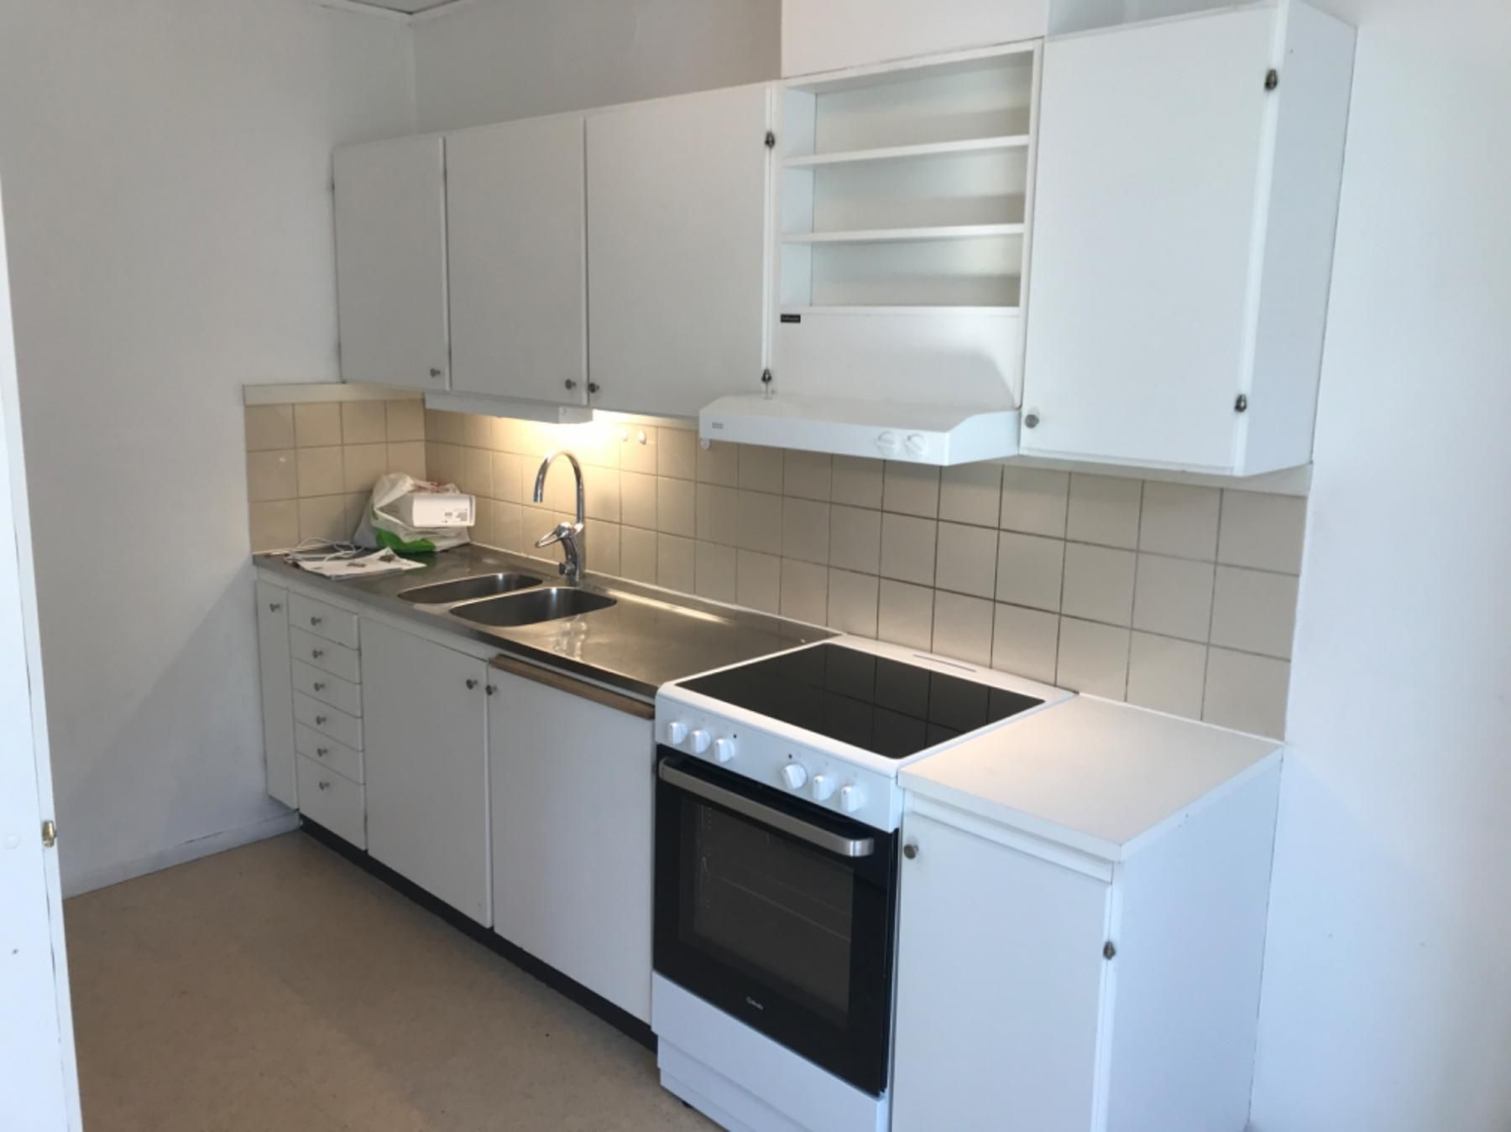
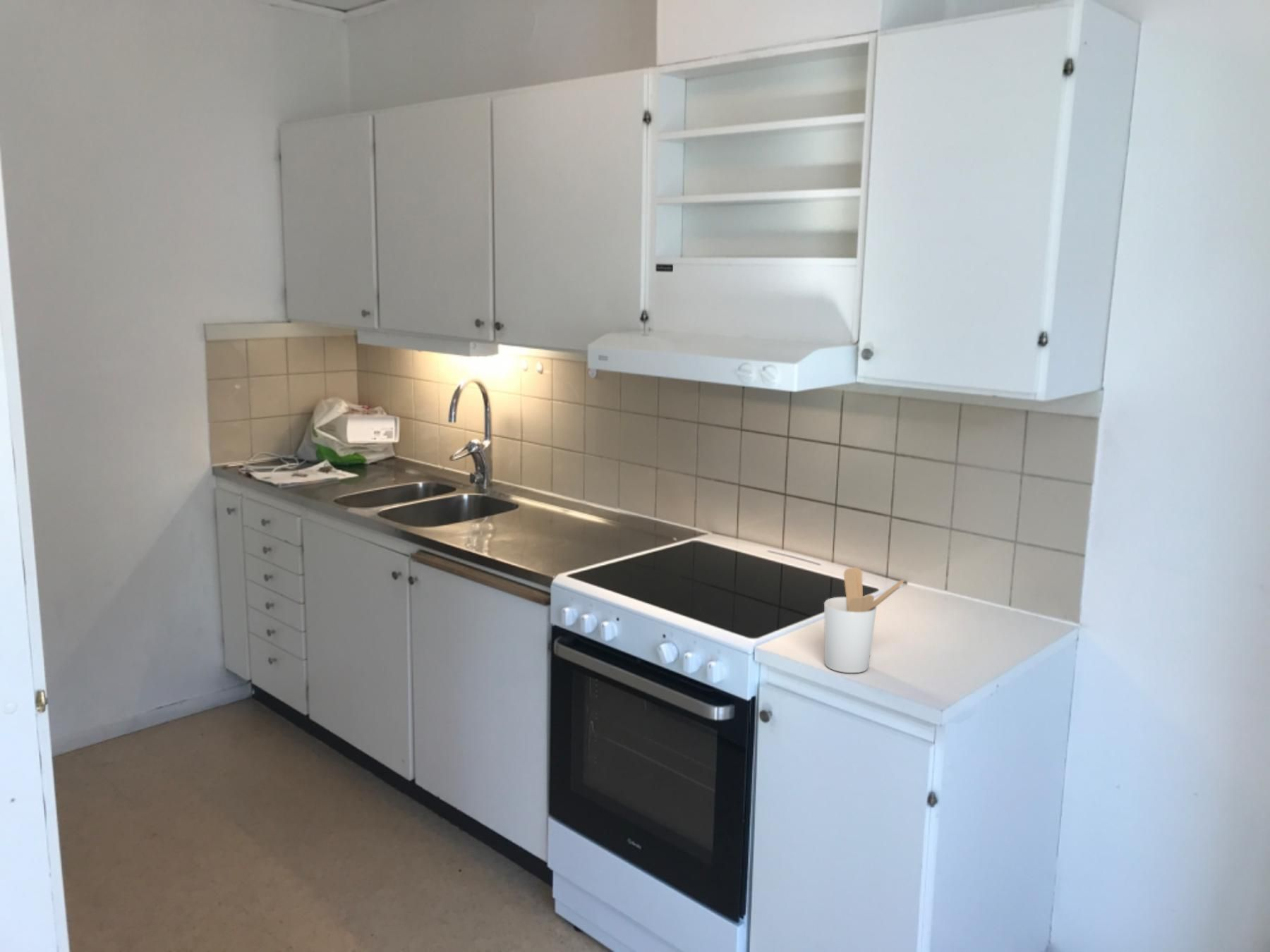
+ utensil holder (863, 621)
